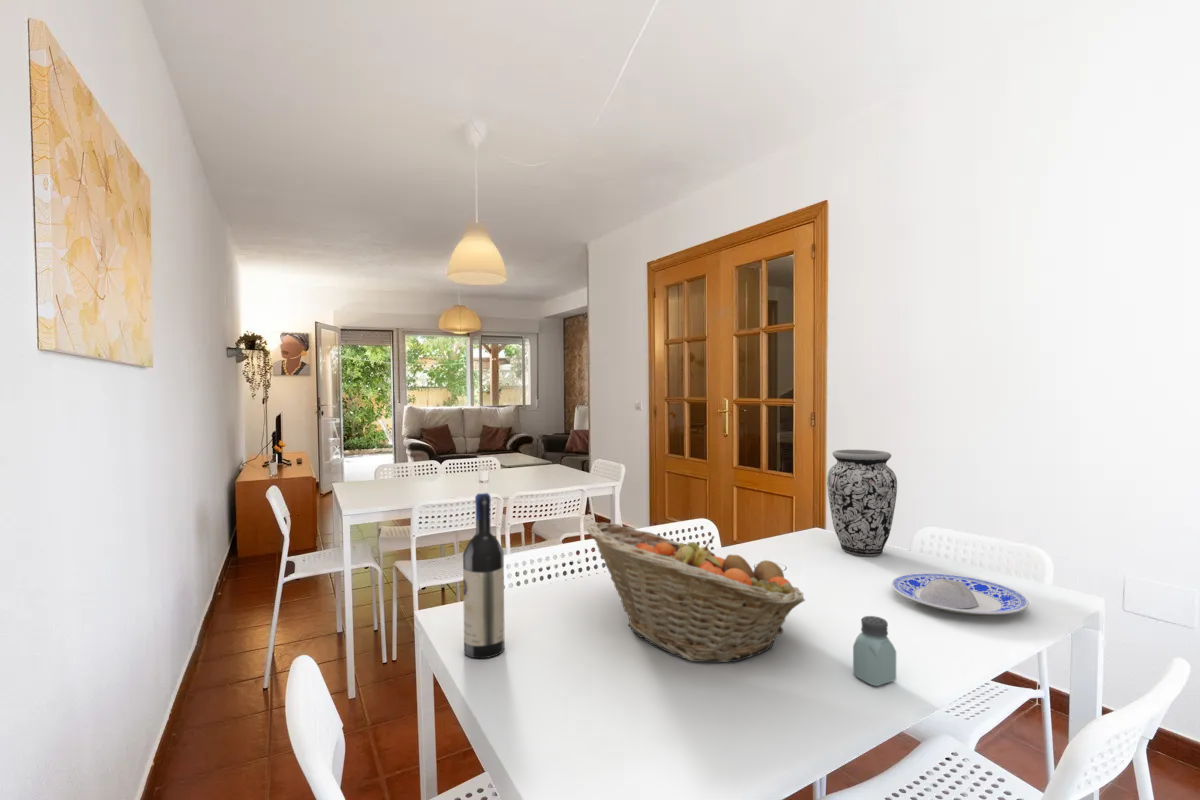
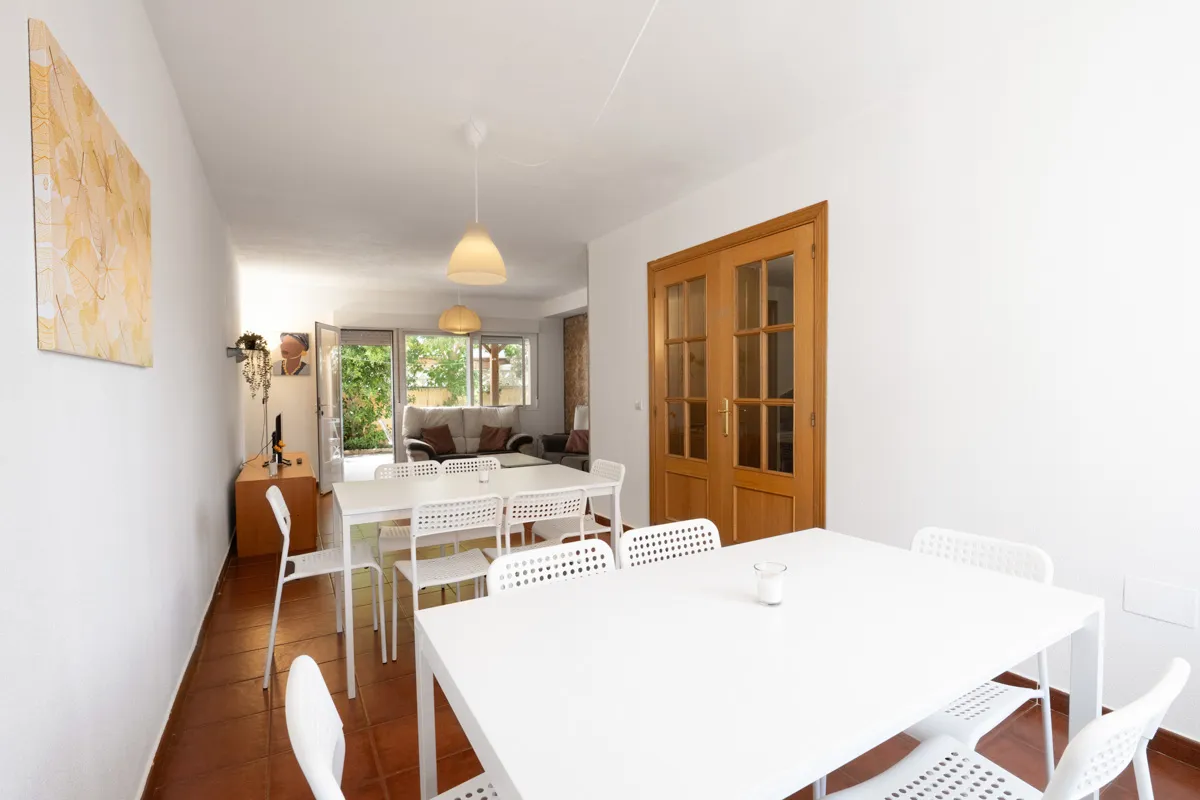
- saltshaker (874, 649)
- plate (956, 590)
- wine bottle (483, 571)
- vase (861, 501)
- fruit basket (688, 577)
